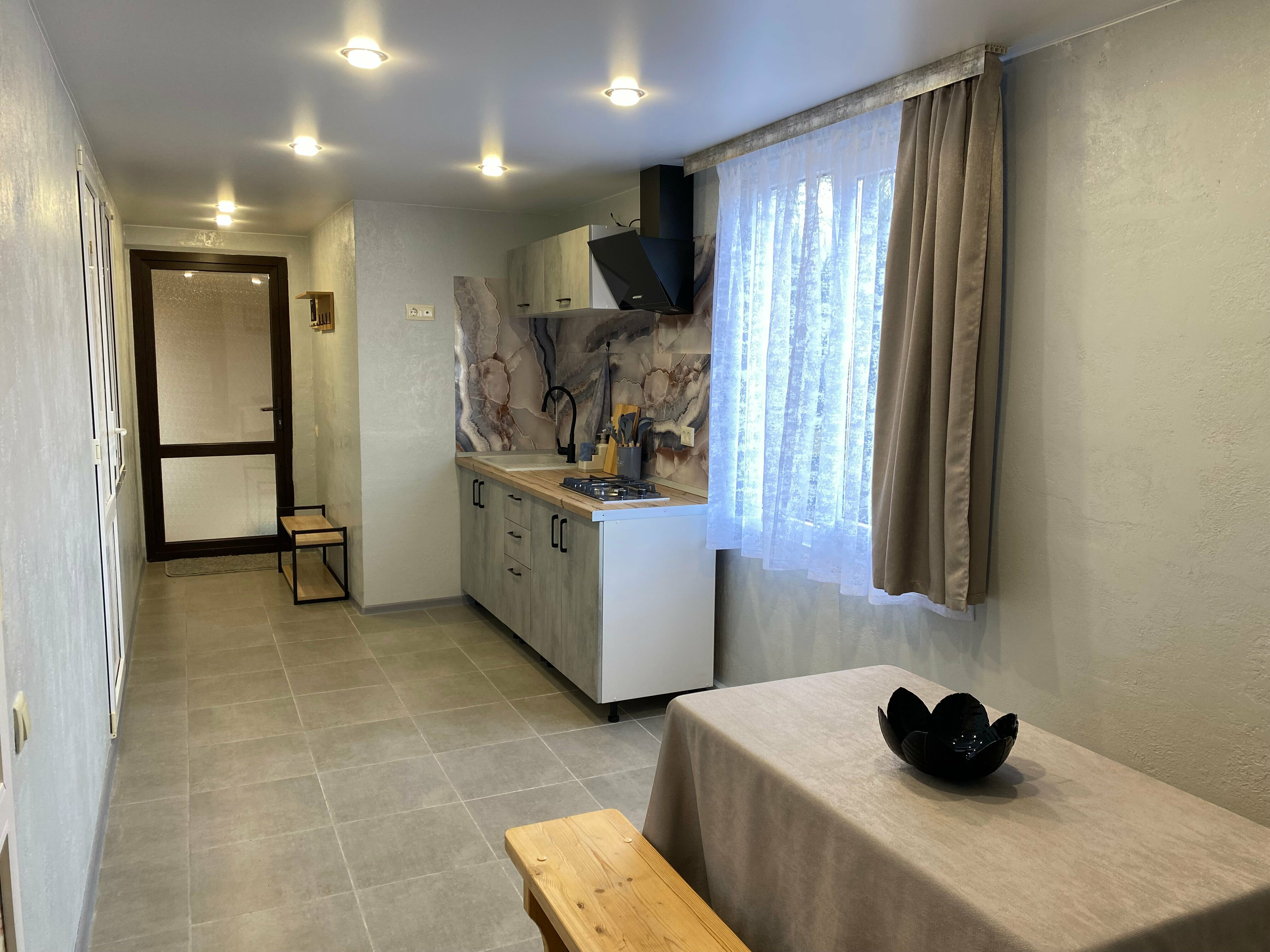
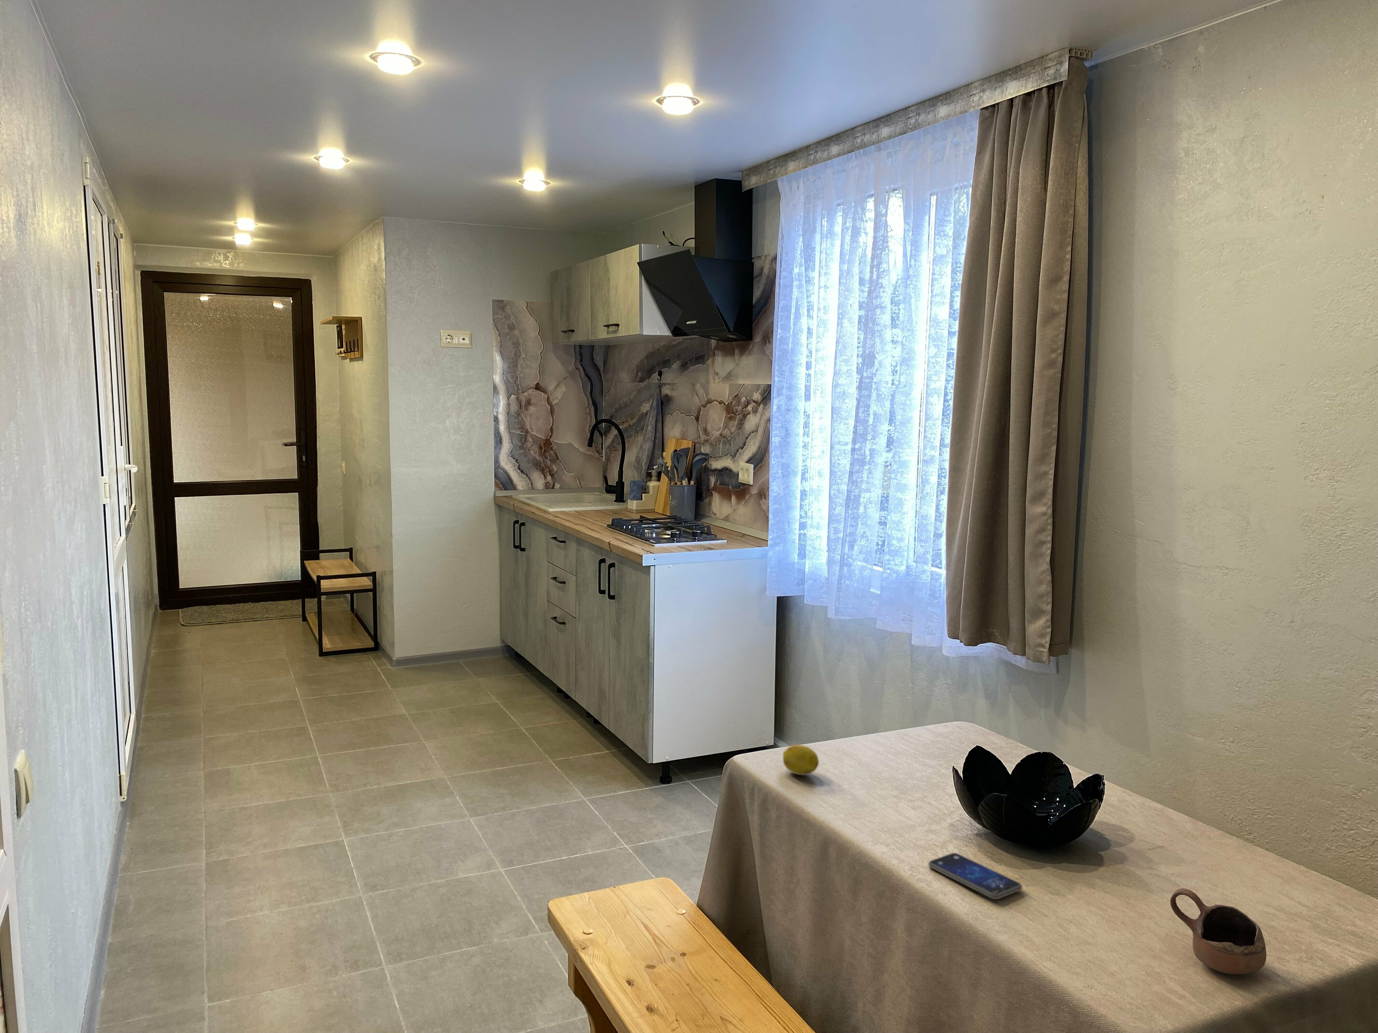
+ cup (1221, 929)
+ smartphone (973, 875)
+ fruit (799, 760)
